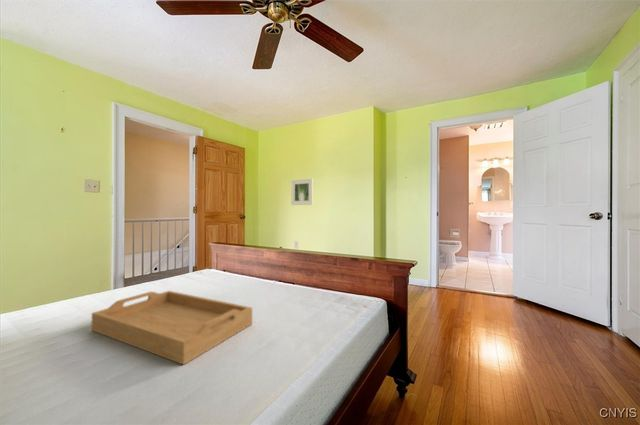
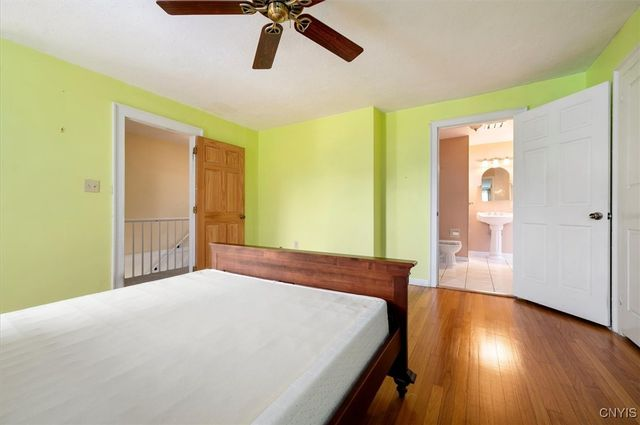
- serving tray (174, 316)
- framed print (301, 192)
